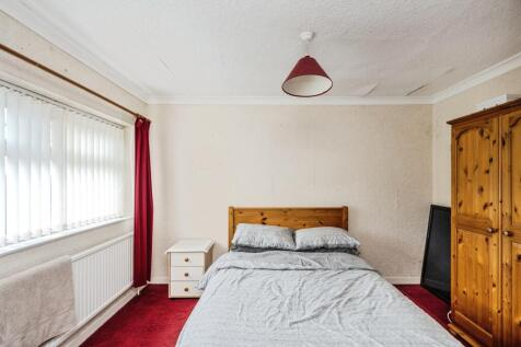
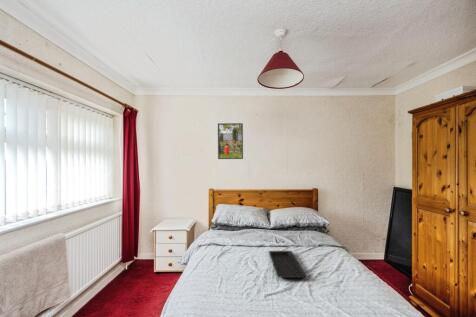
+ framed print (230, 141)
+ serving tray (285, 263)
